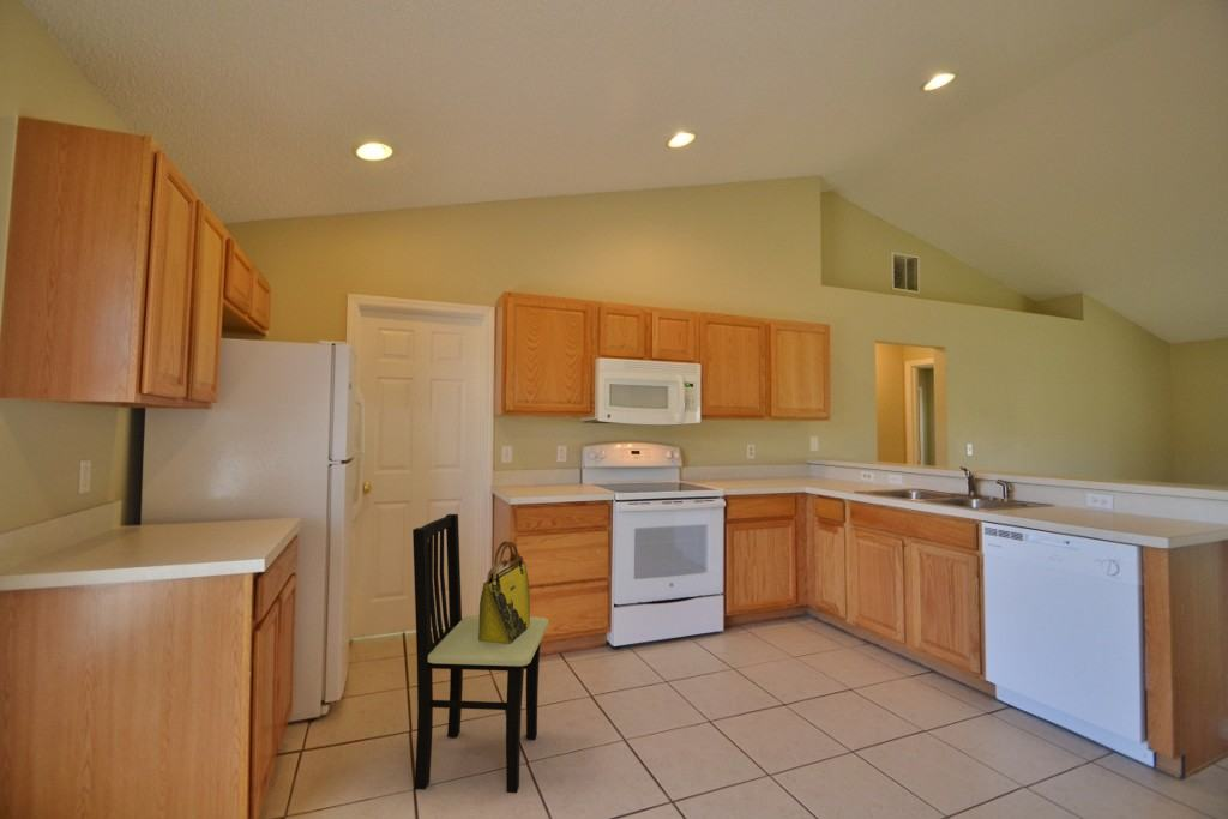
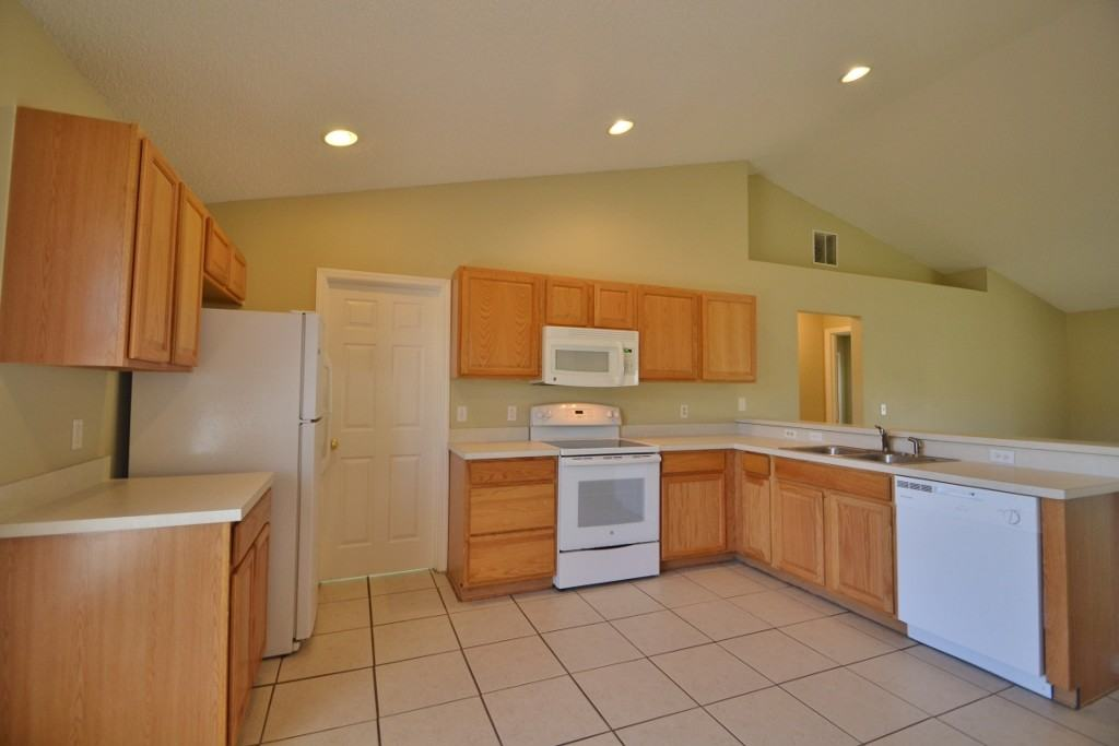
- dining chair (483, 640)
- tote bag (505, 586)
